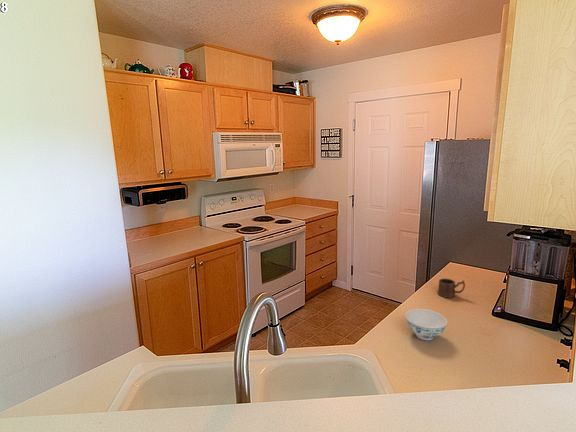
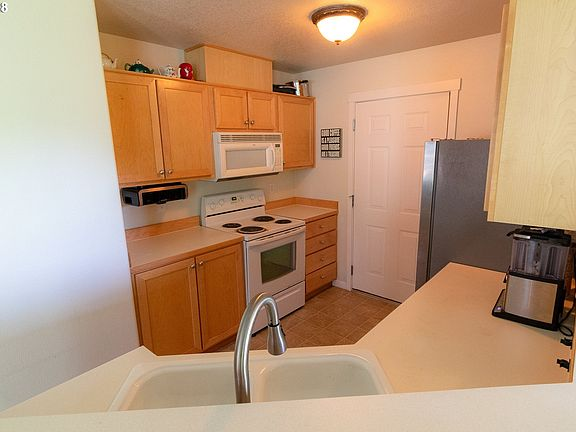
- mug (451, 286)
- chinaware (425, 326)
